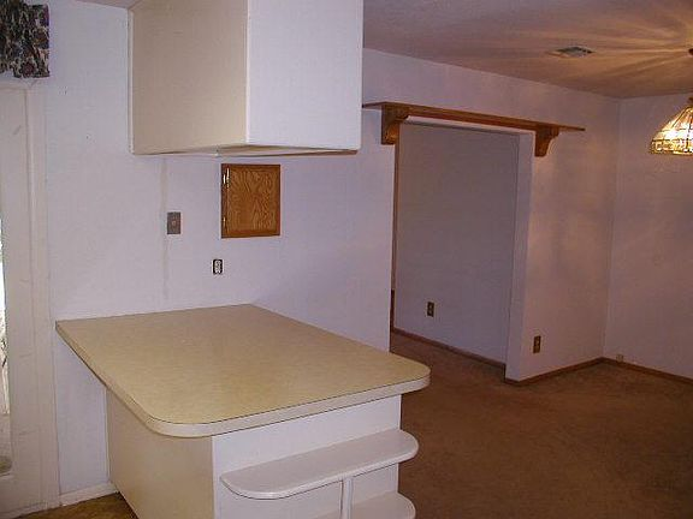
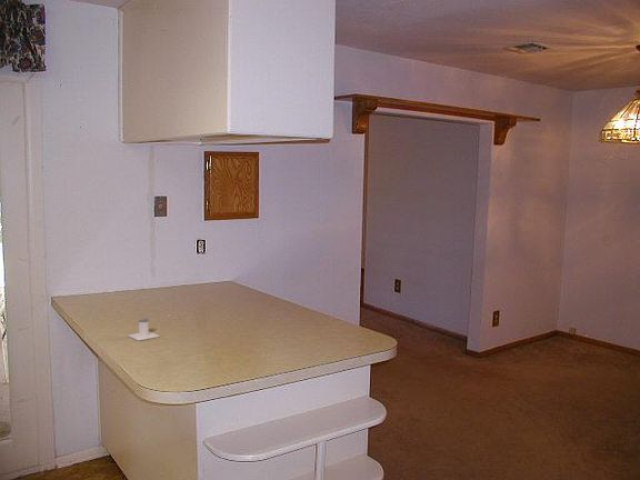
+ salt shaker (143, 327)
